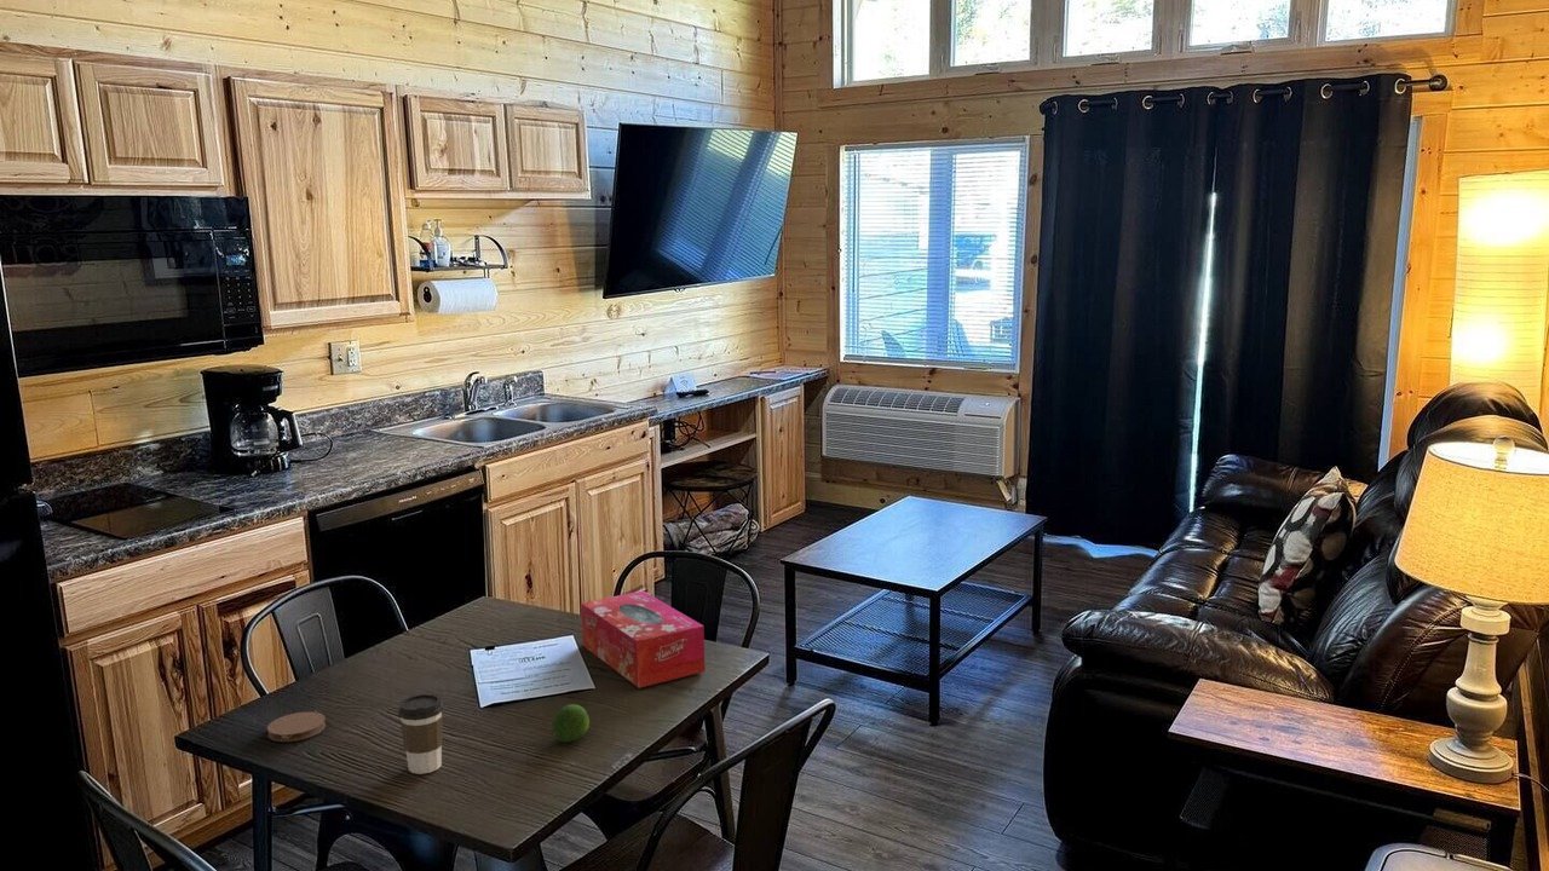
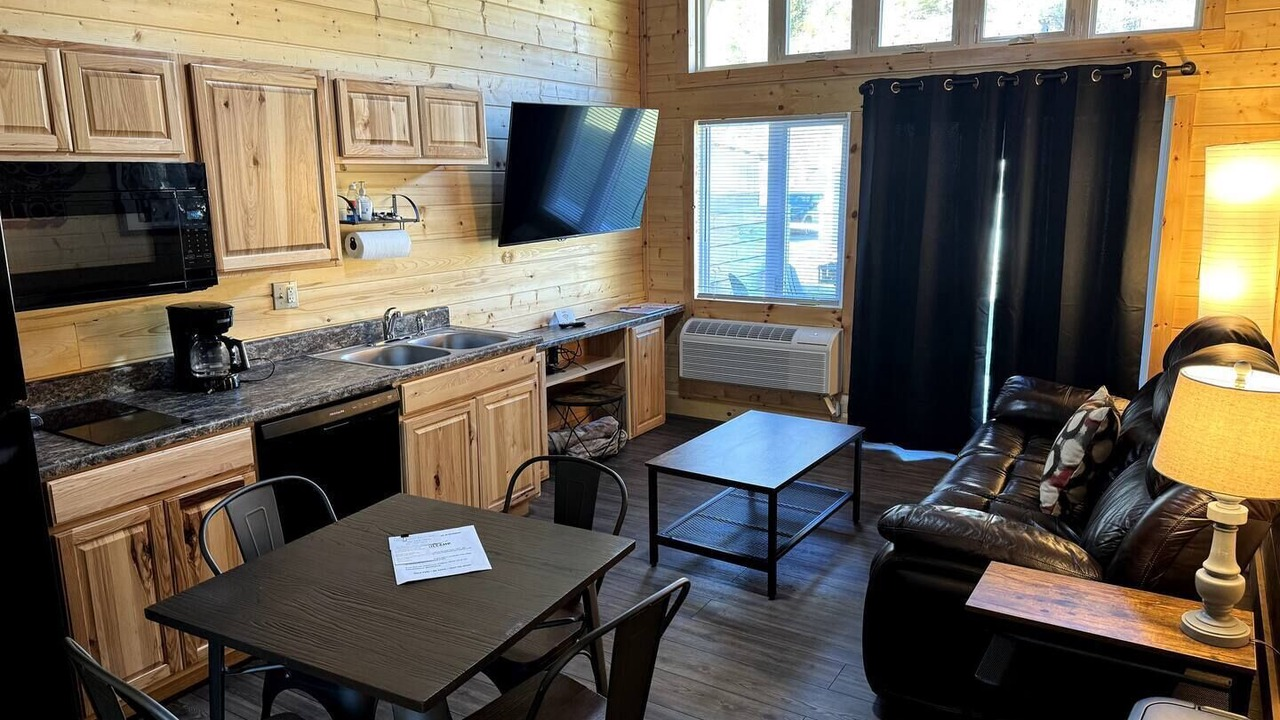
- fruit (570, 722)
- coaster (296, 726)
- coffee cup (422, 733)
- tissue box (640, 635)
